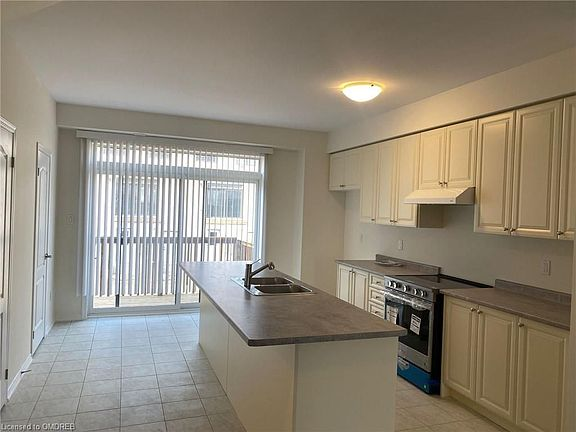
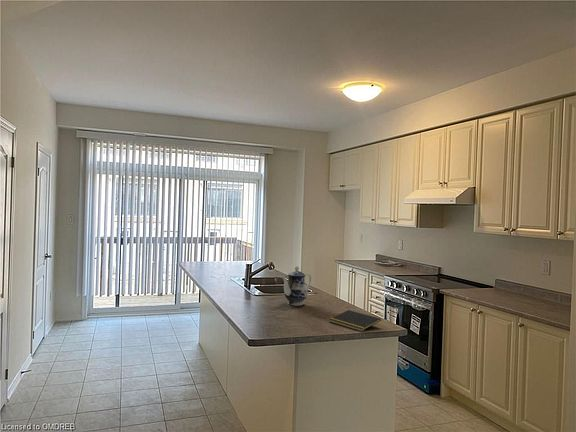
+ notepad (354, 320)
+ teapot (296, 285)
